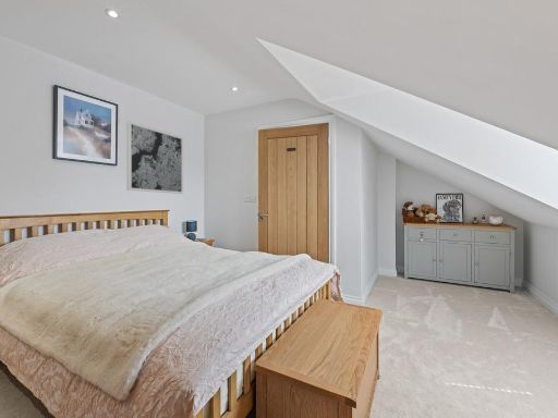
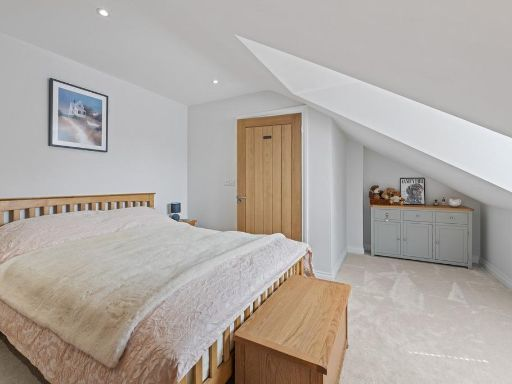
- wall art (157, 161)
